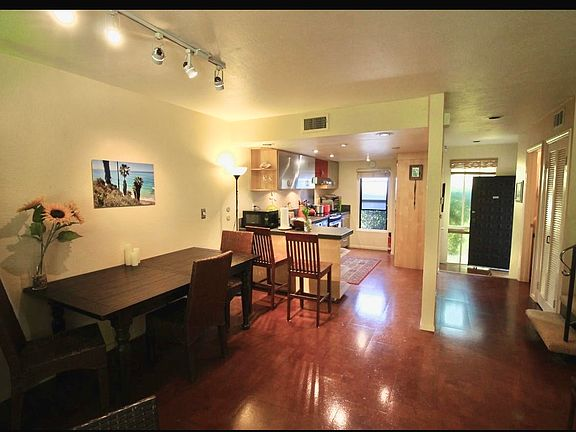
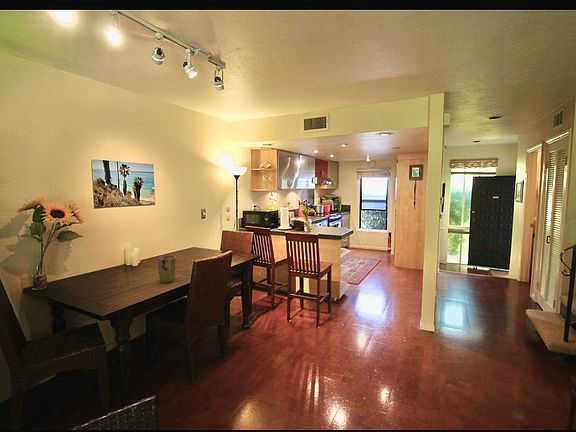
+ plant pot (167, 269)
